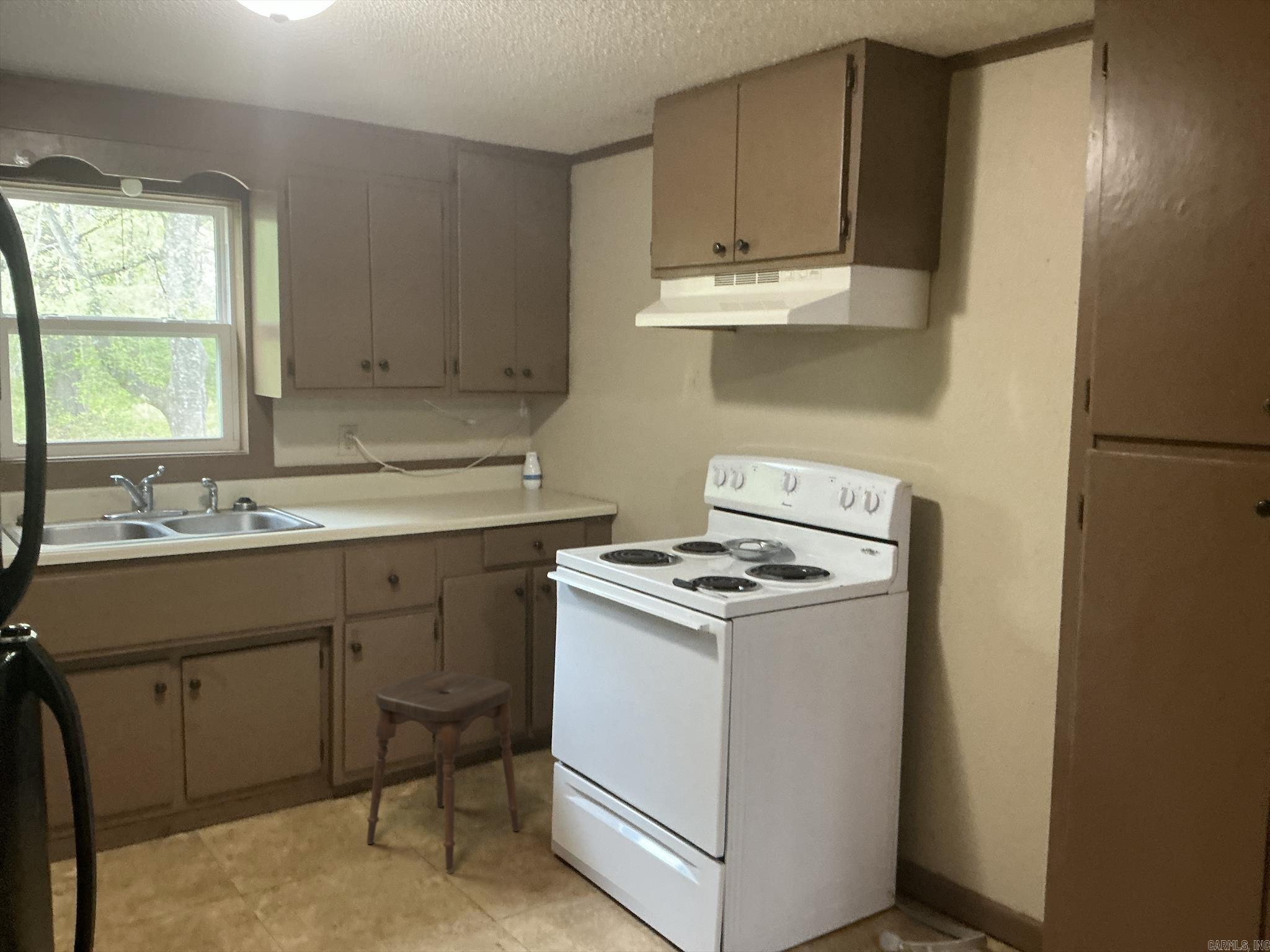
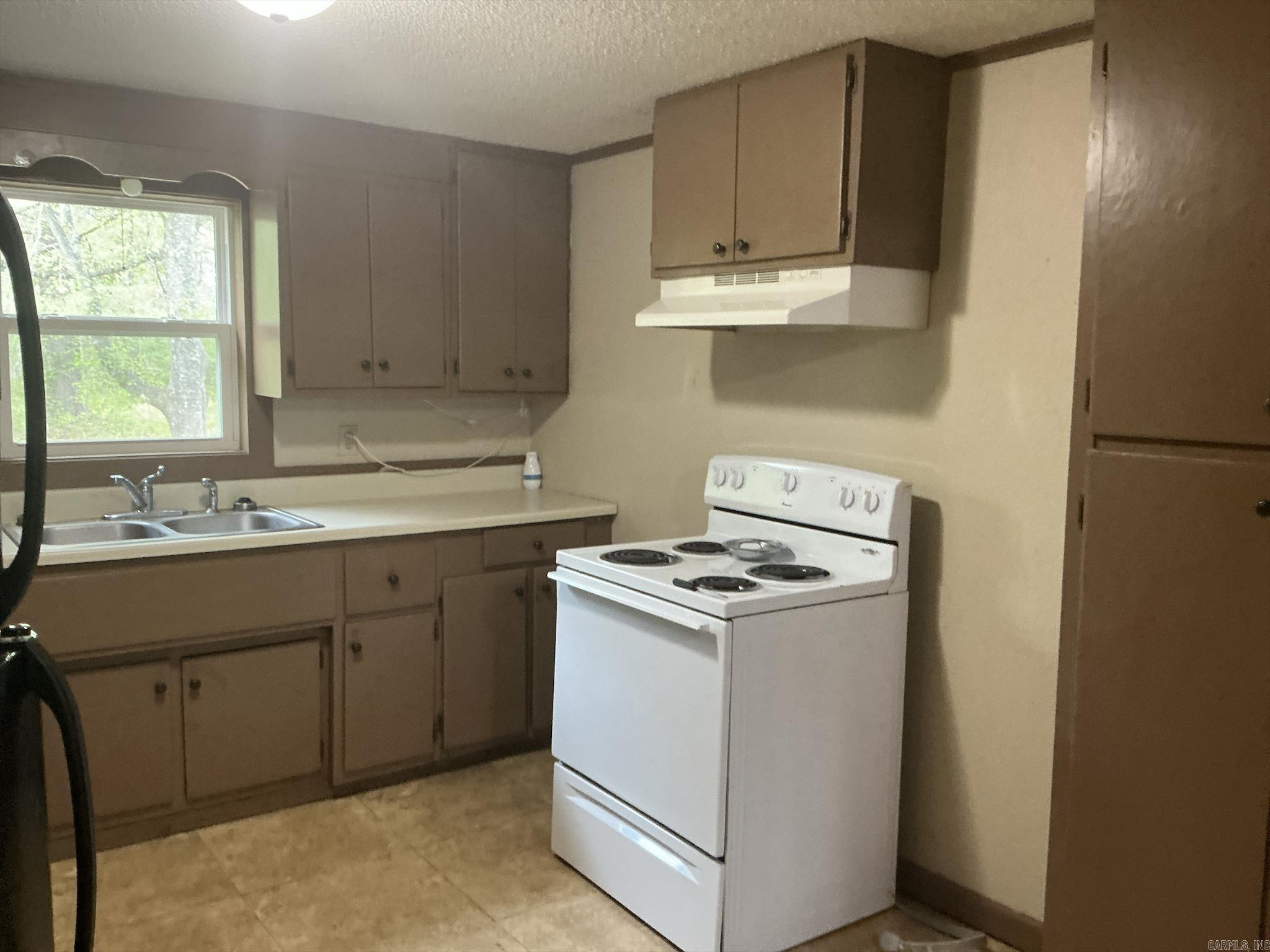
- stool (444, 763)
